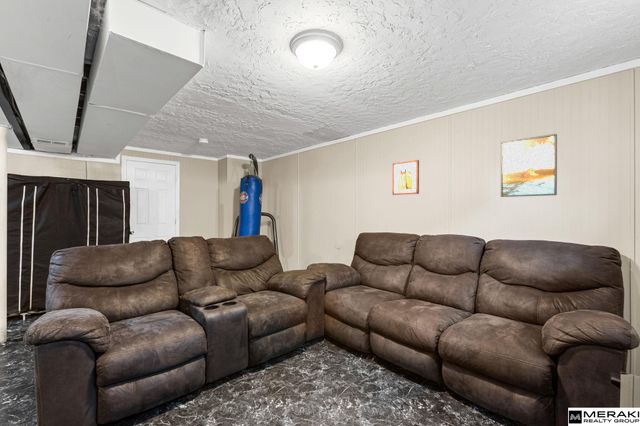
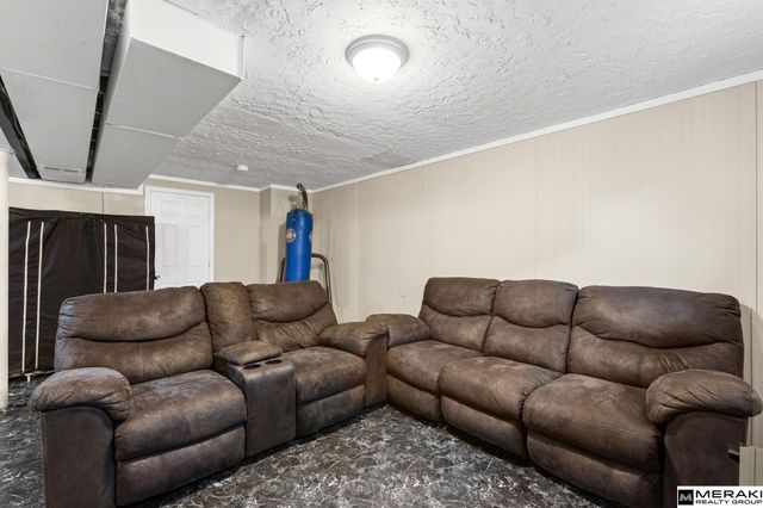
- wall art (405, 178)
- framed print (527, 167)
